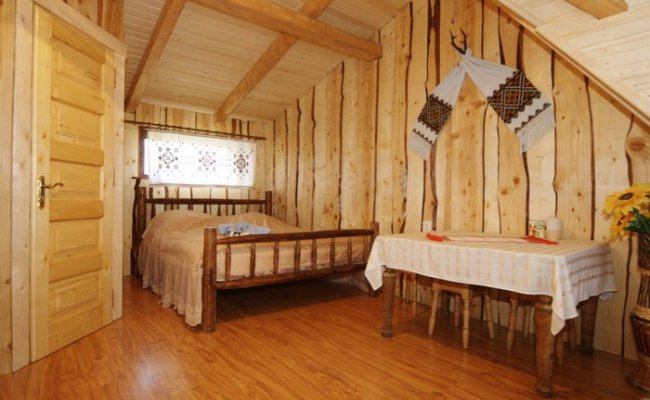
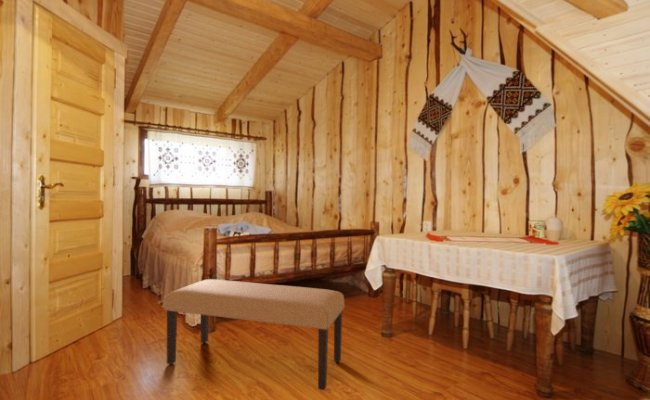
+ bench (256, 320)
